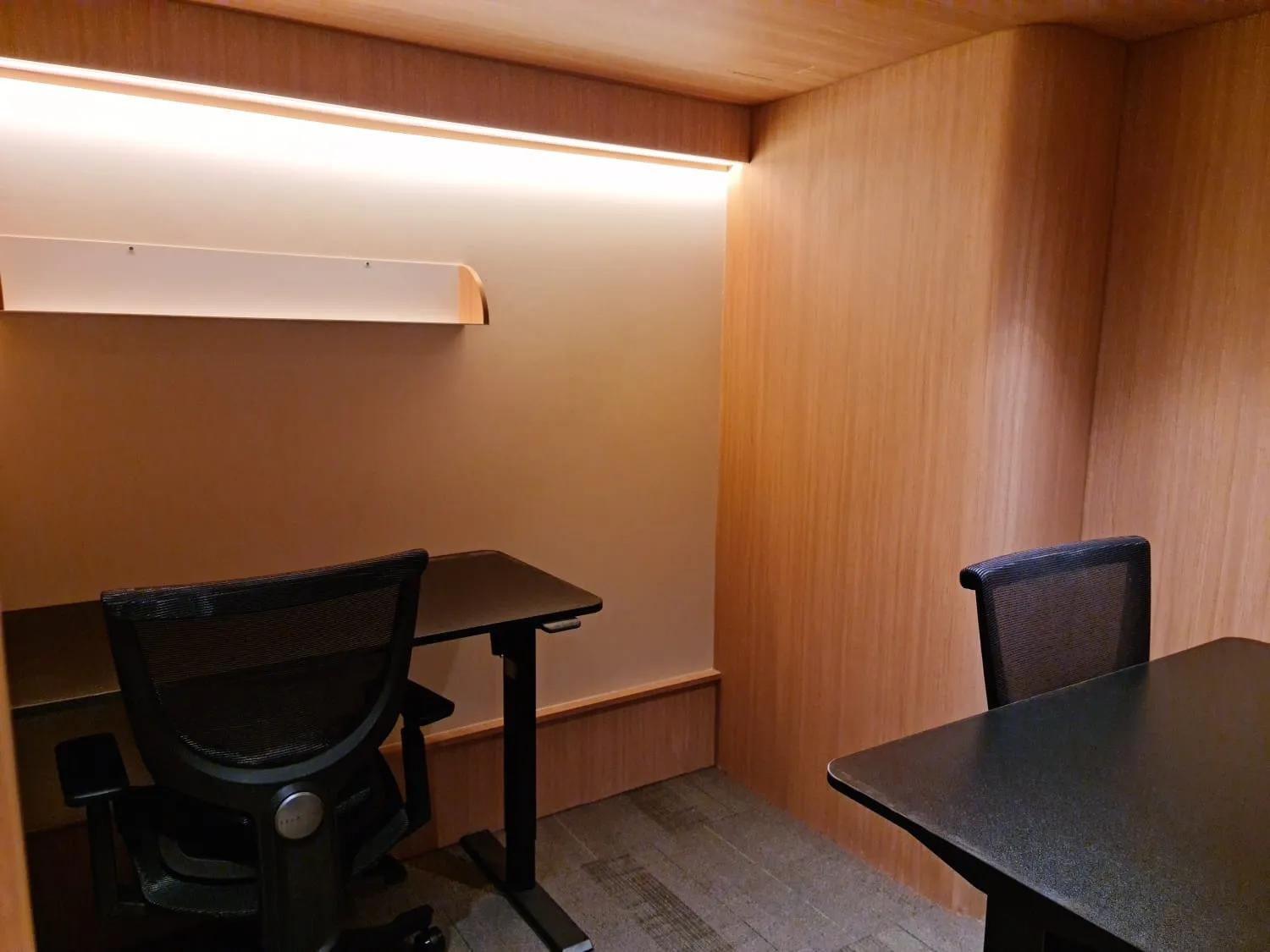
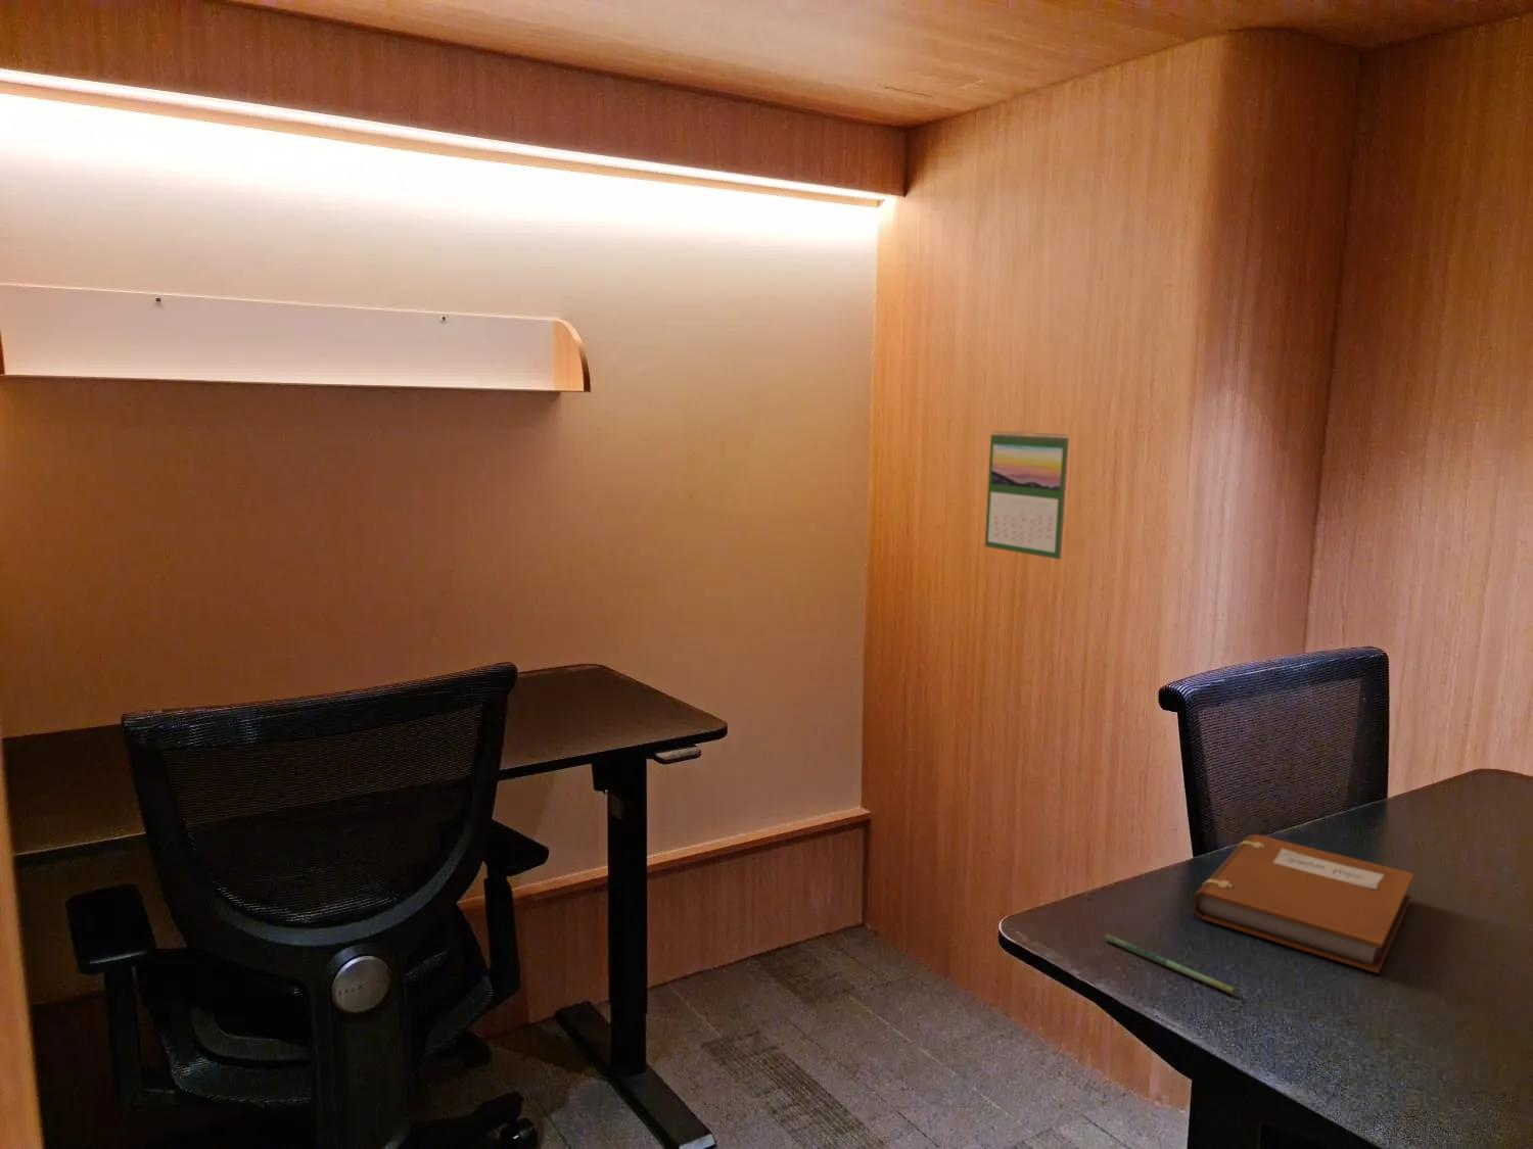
+ notebook (1305, 892)
+ pen (1166, 962)
+ calendar (1024, 491)
